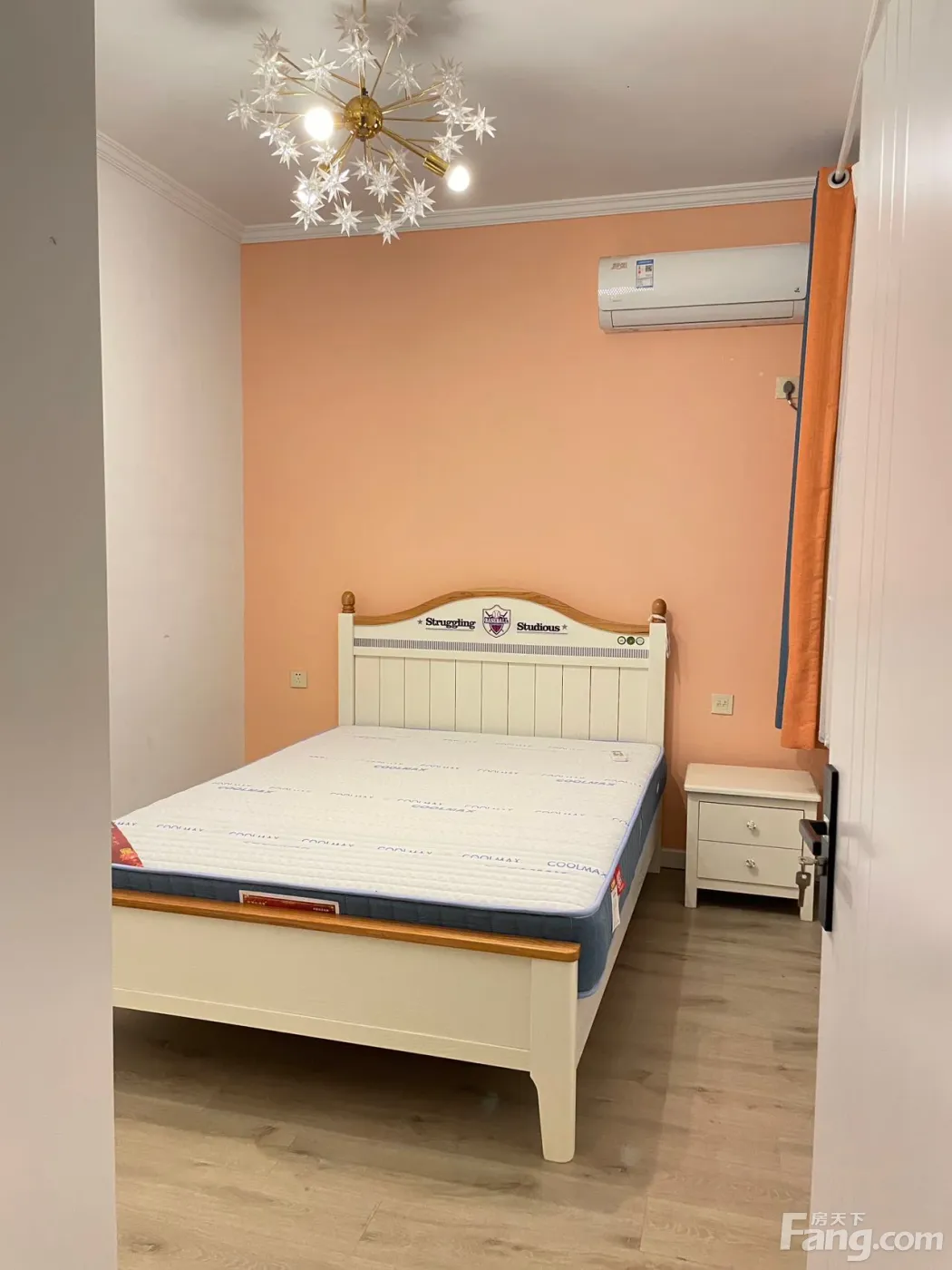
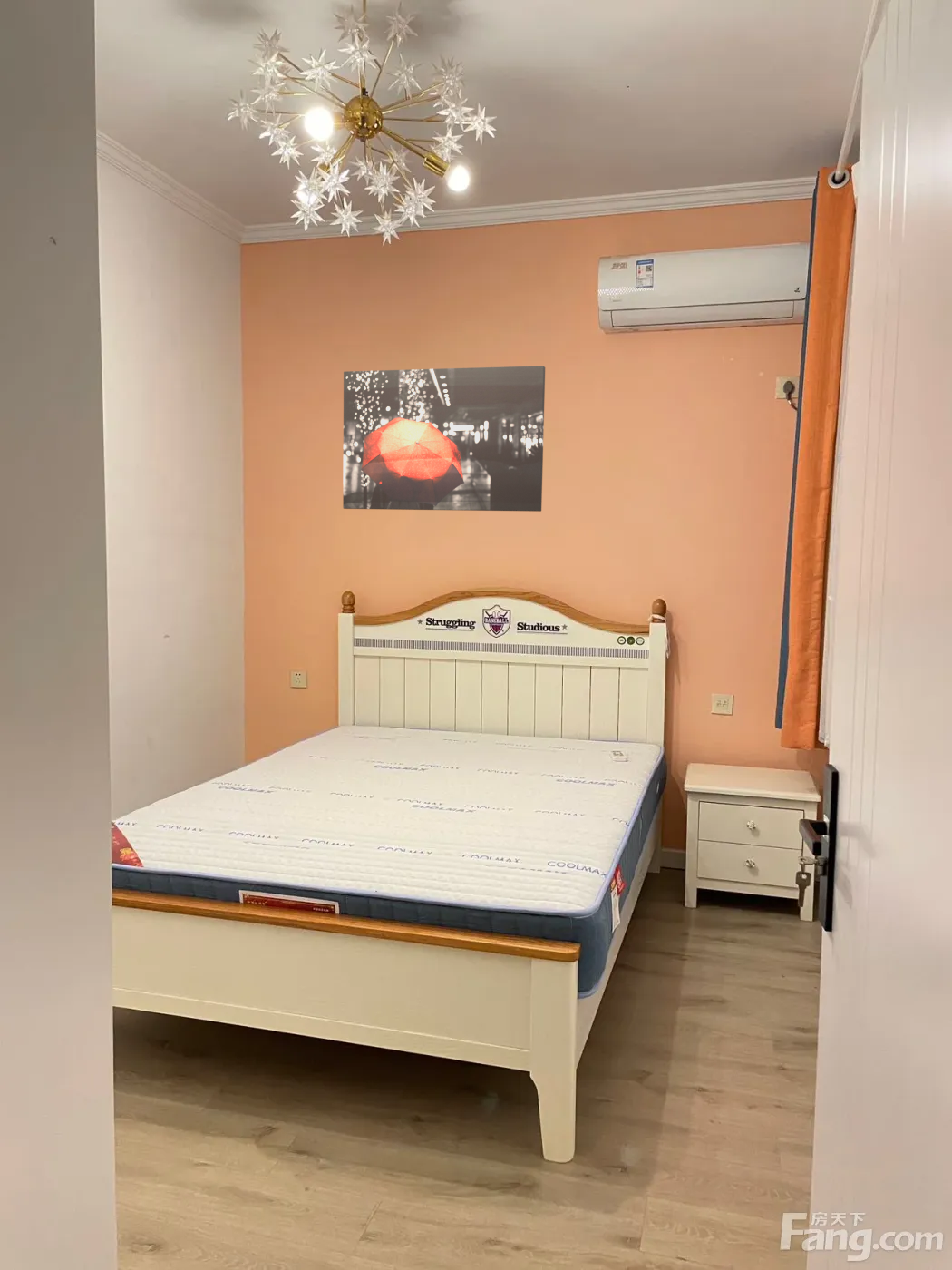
+ wall art (441, 440)
